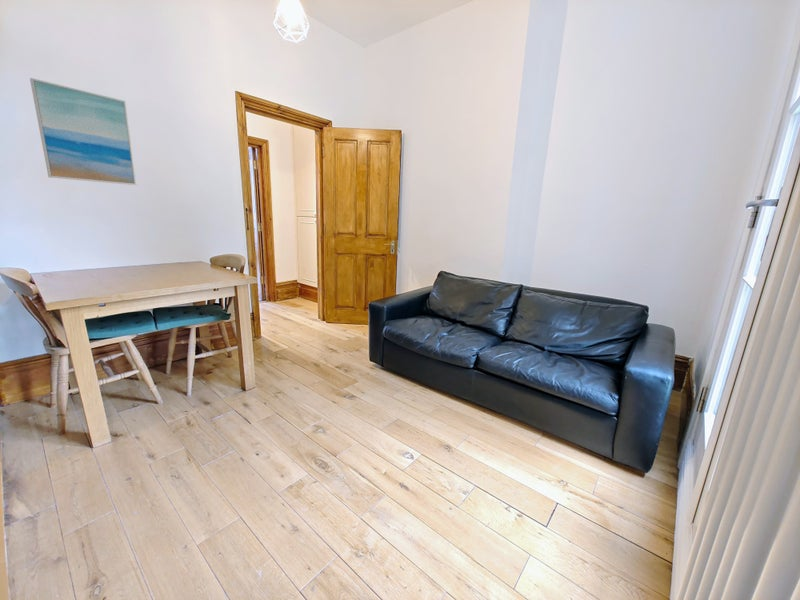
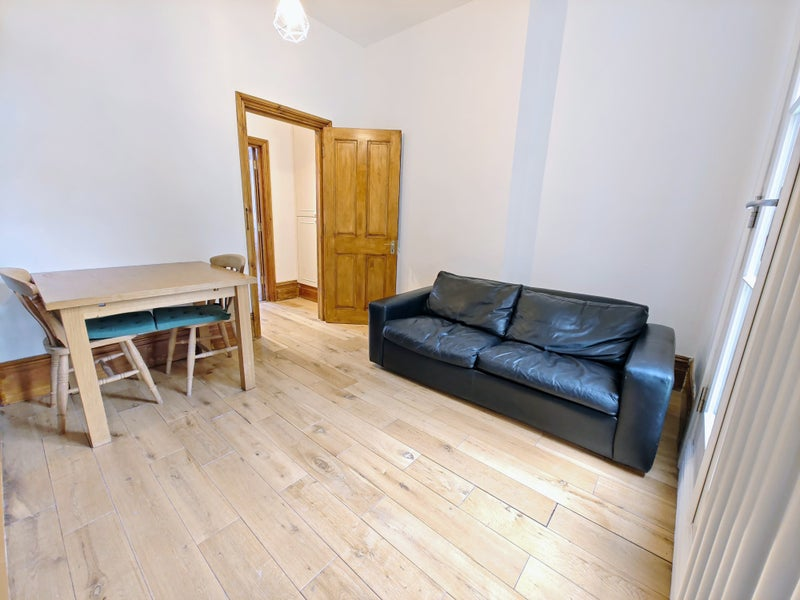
- wall art (88, 137)
